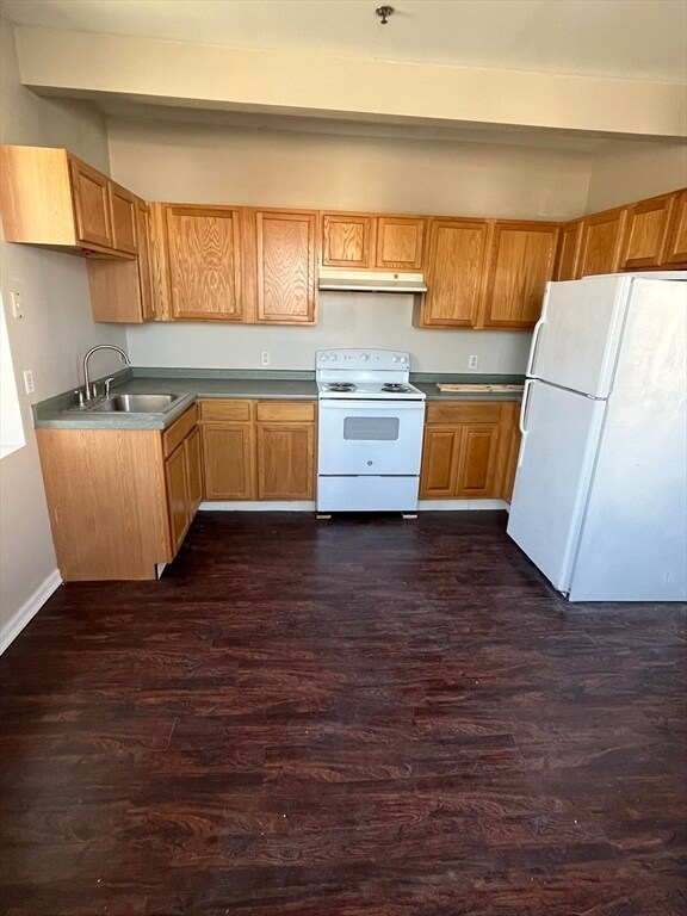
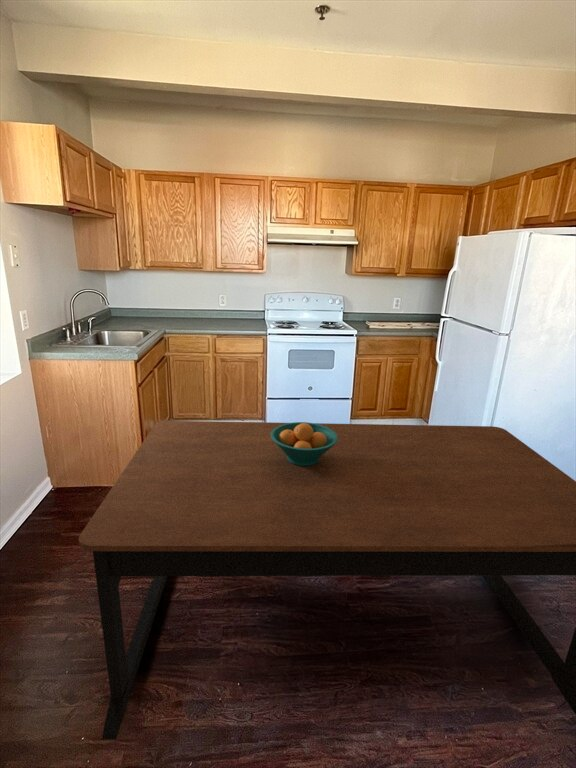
+ fruit bowl (303, 441)
+ dining table (343, 543)
